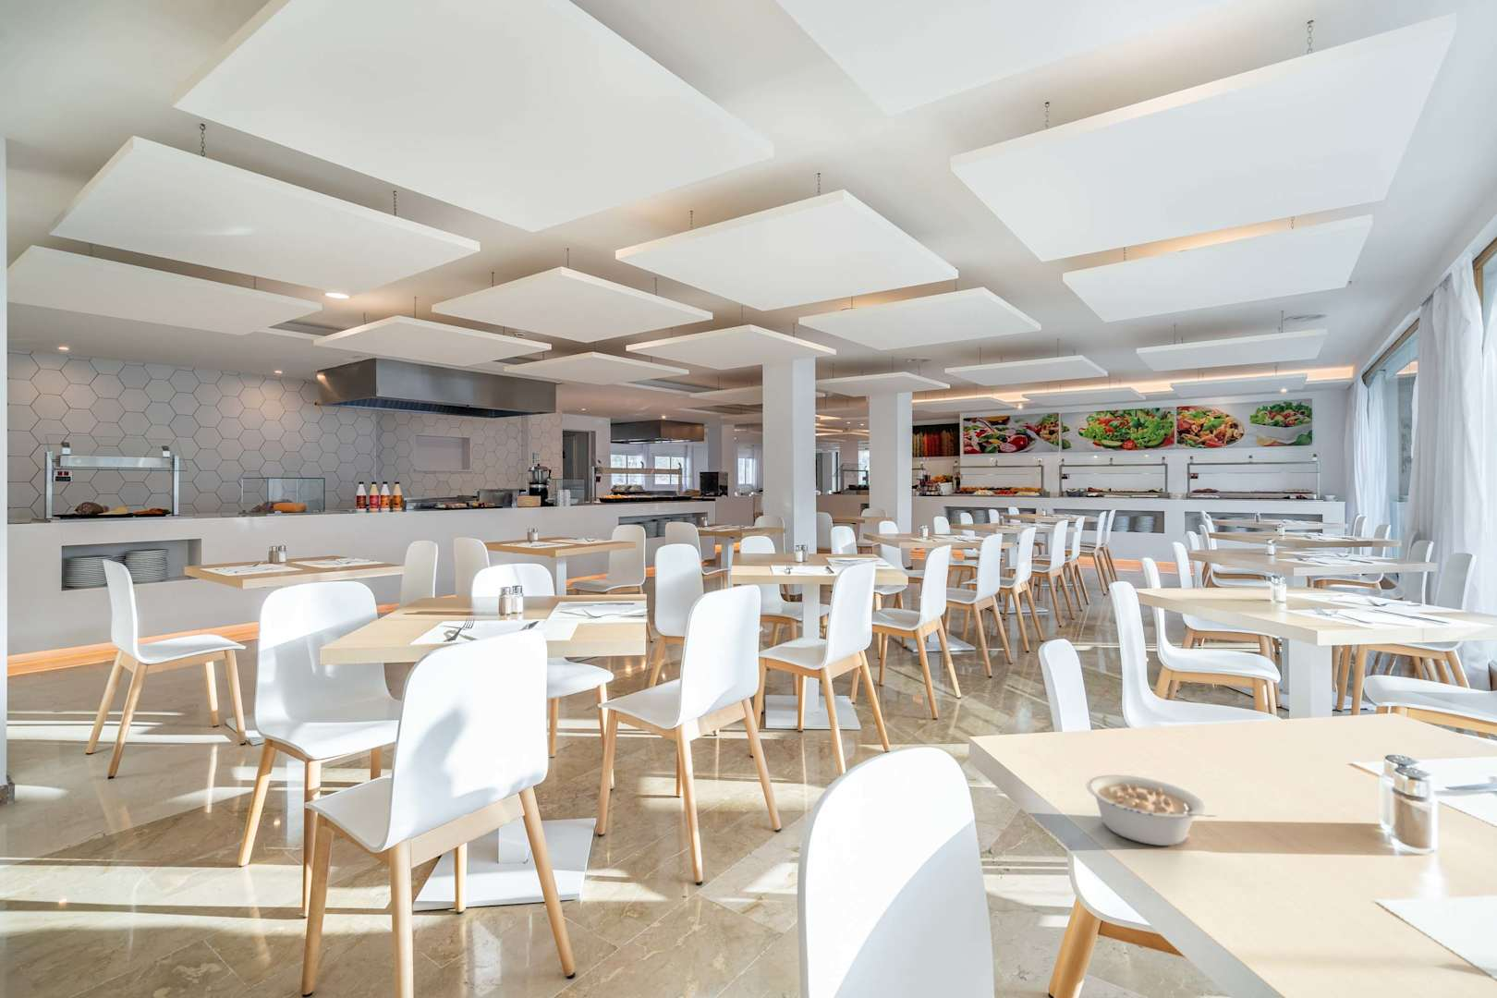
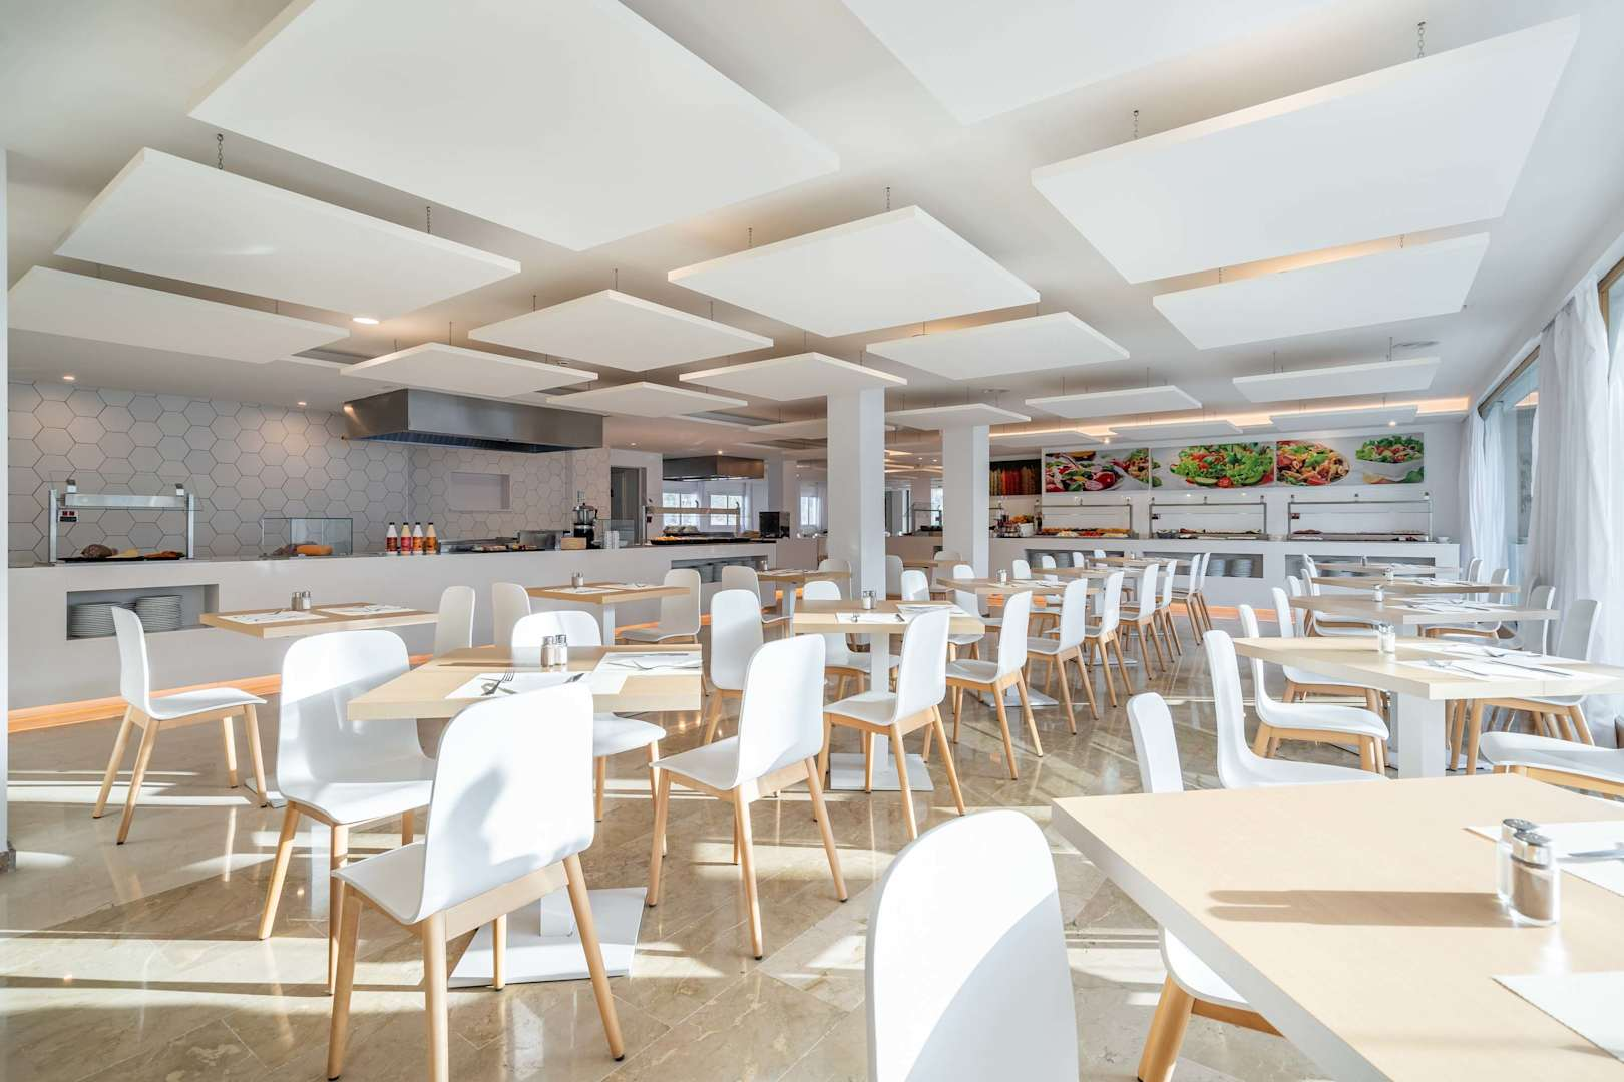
- legume (1147, 809)
